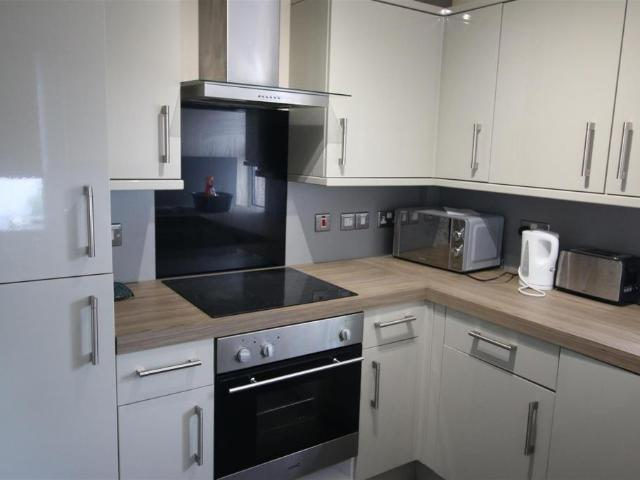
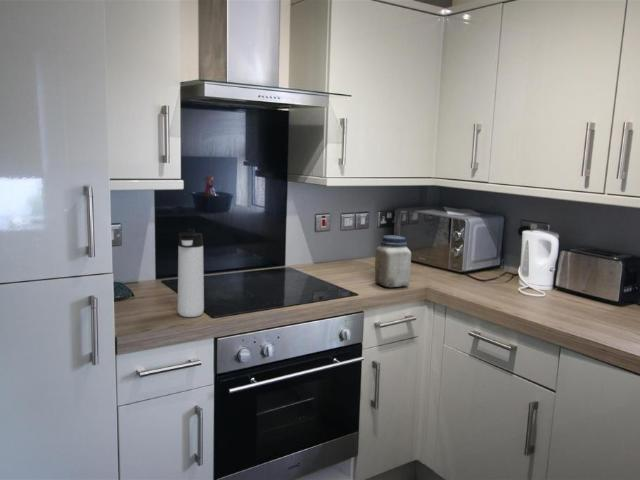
+ thermos bottle (189, 273)
+ jar (392, 260)
